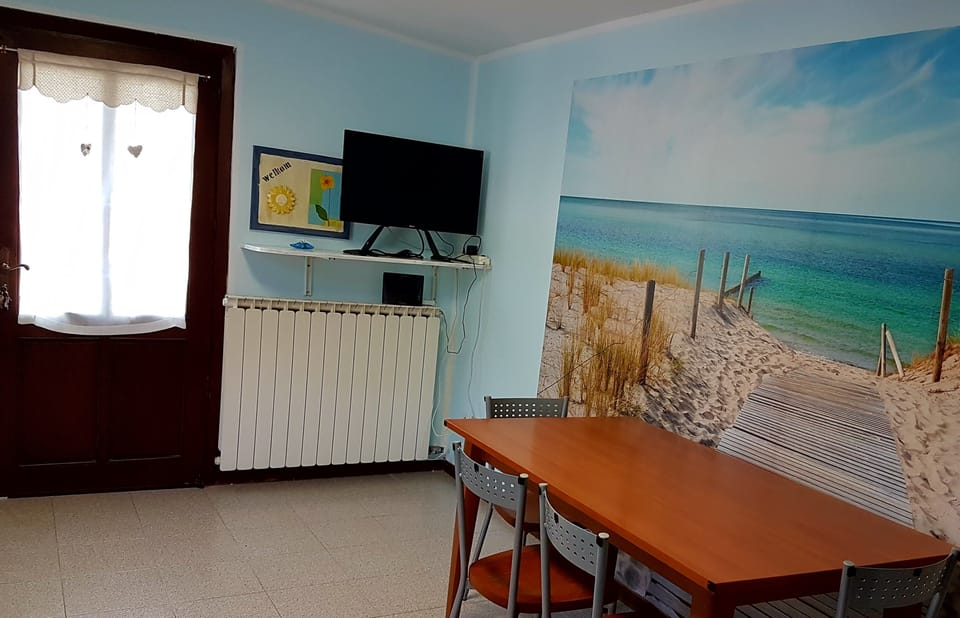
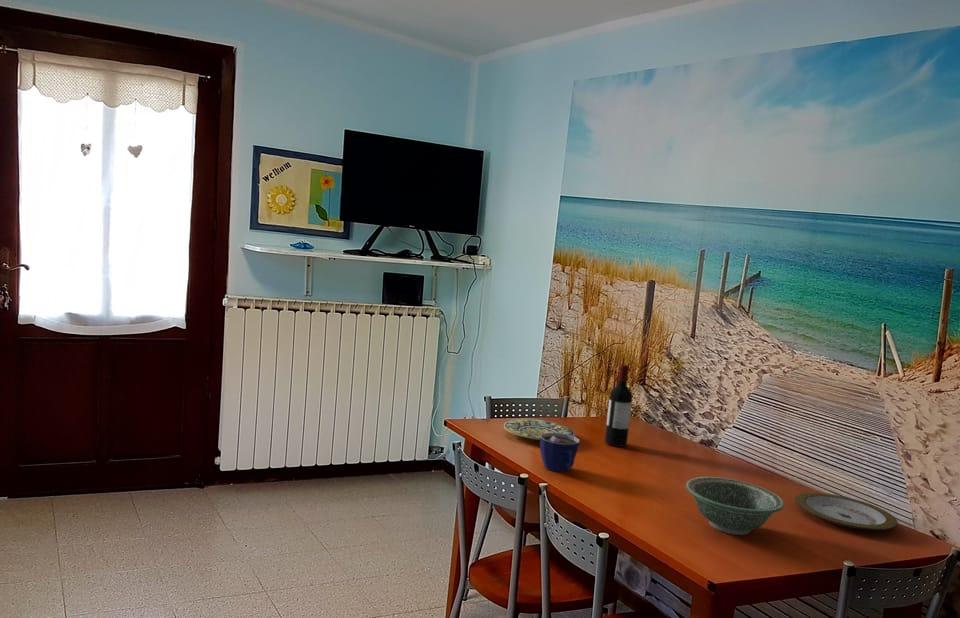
+ cup (561, 454)
+ plate (844, 513)
+ plate (538, 432)
+ bowl (731, 509)
+ wine bottle (620, 404)
